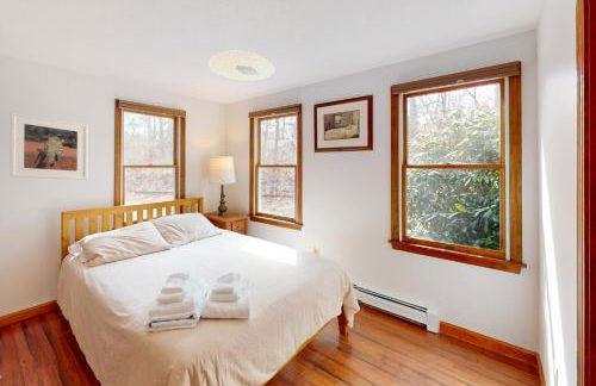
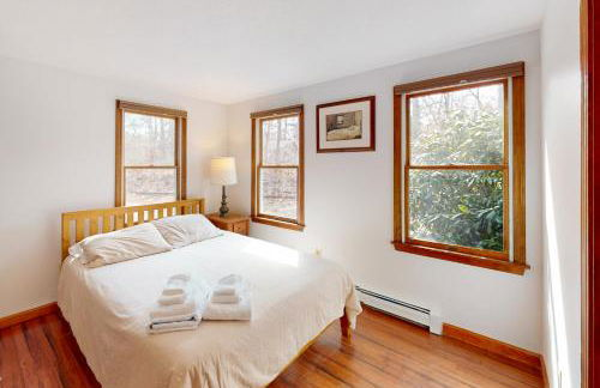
- ceiling light (242, 64)
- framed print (51, 148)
